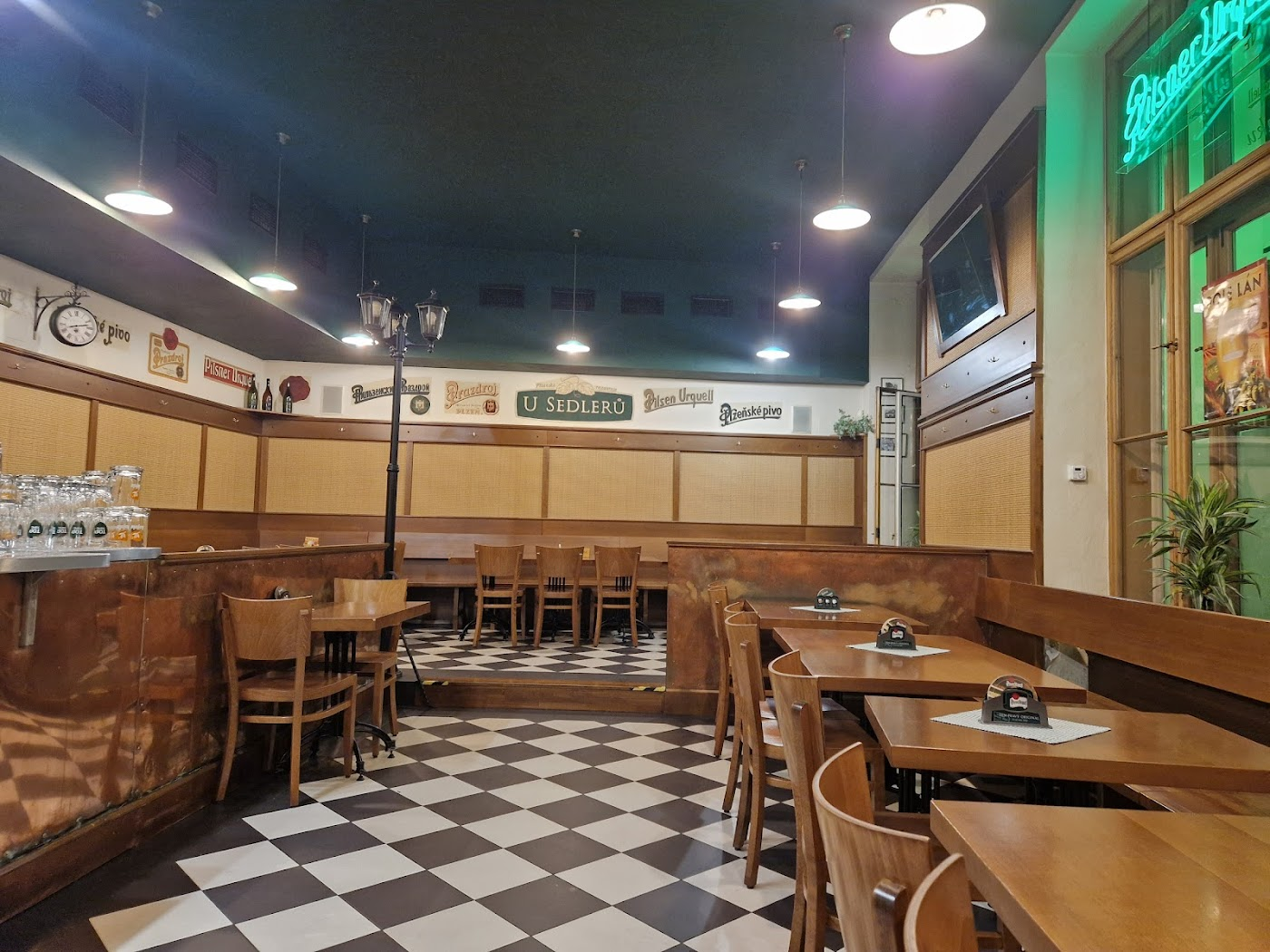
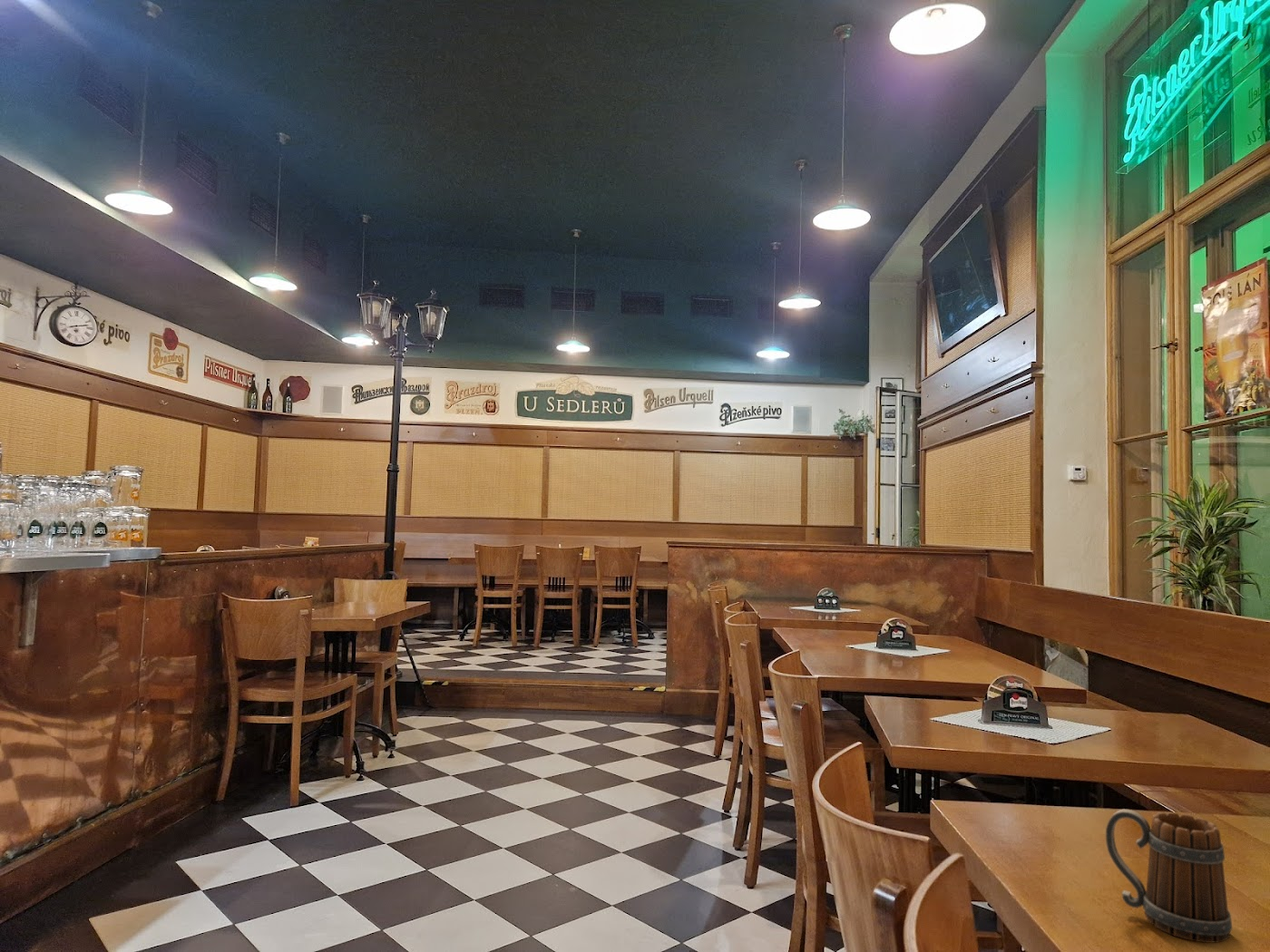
+ beer mug (1166, 869)
